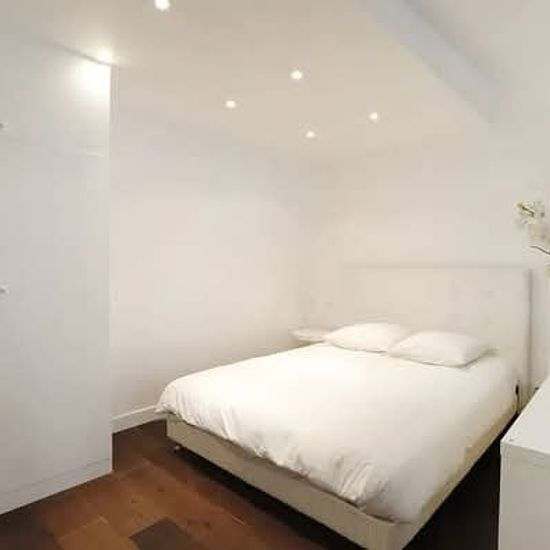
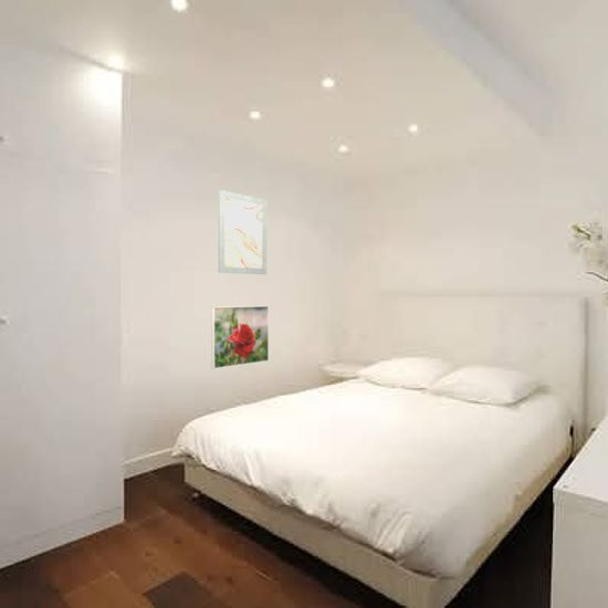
+ wall art (243, 234)
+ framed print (241, 335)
